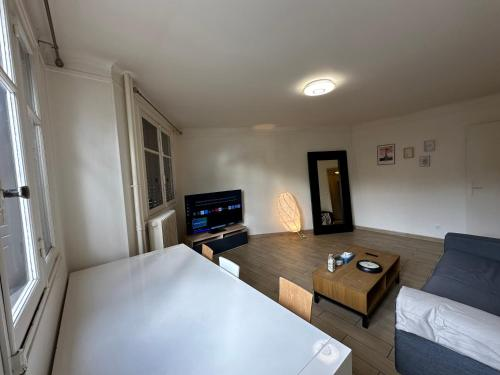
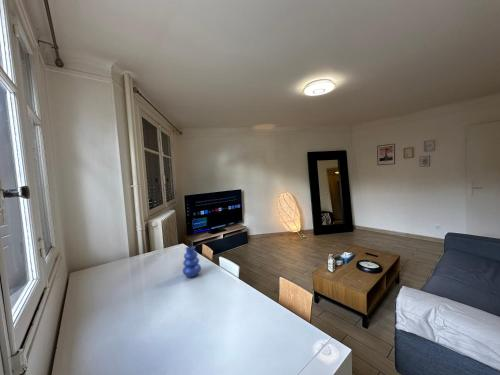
+ vase (191, 261)
